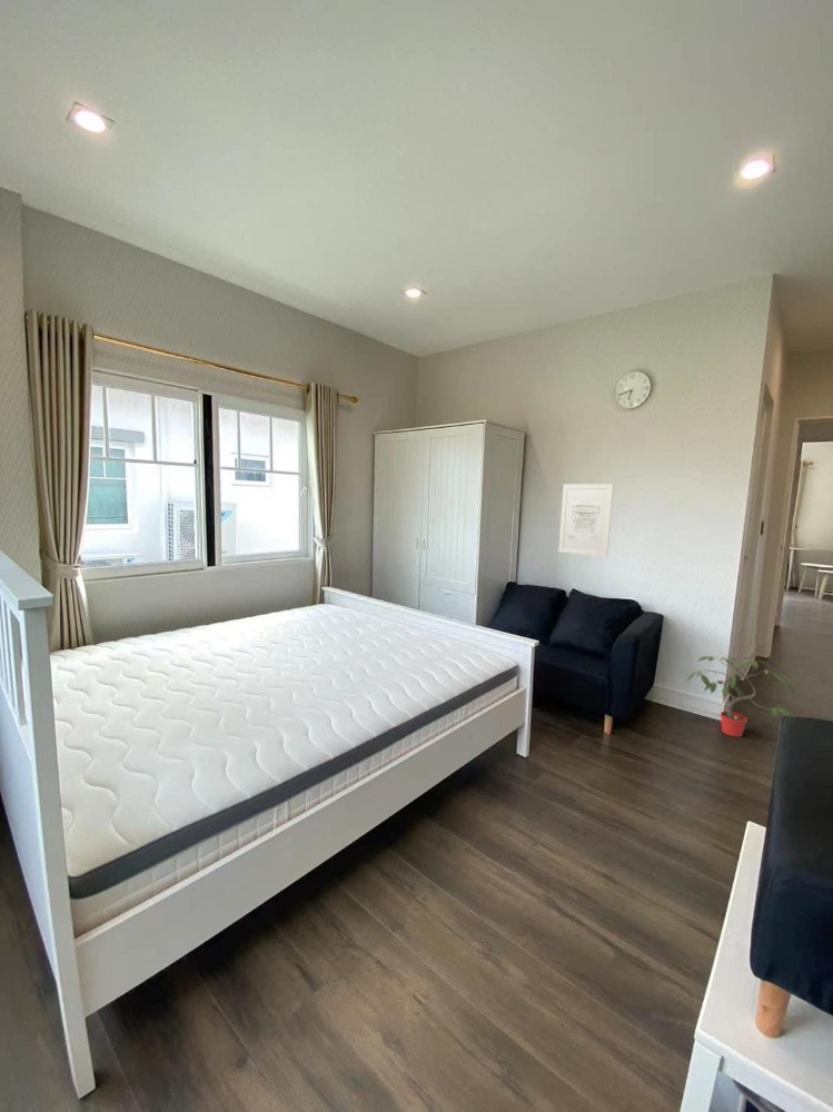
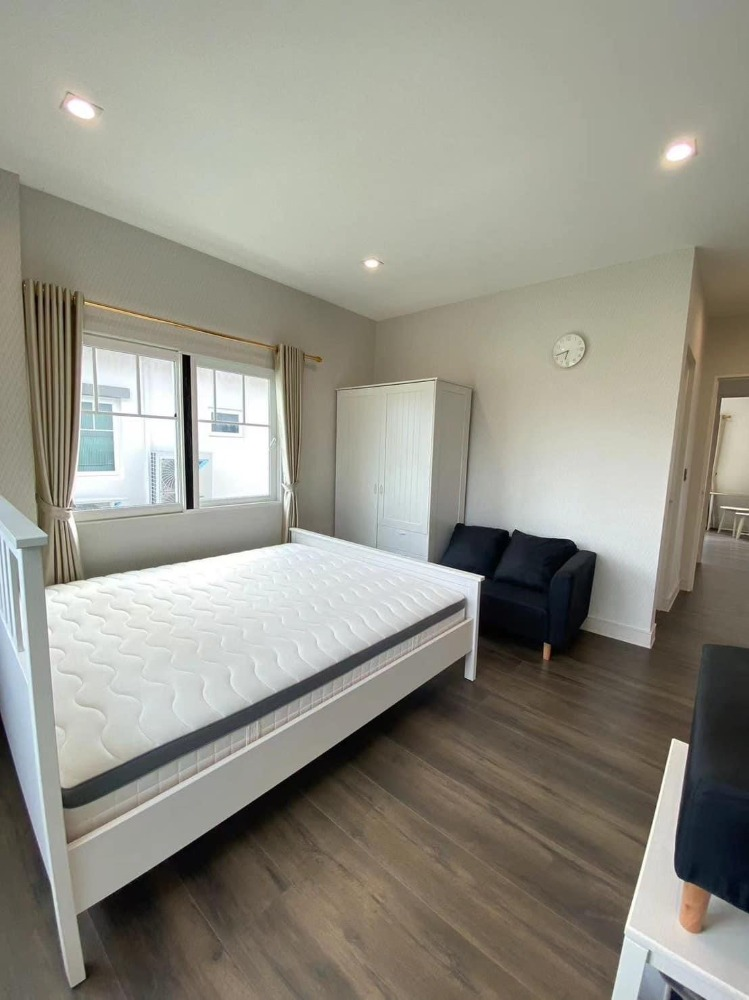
- potted plant (740, 696)
- wall art (585, 519)
